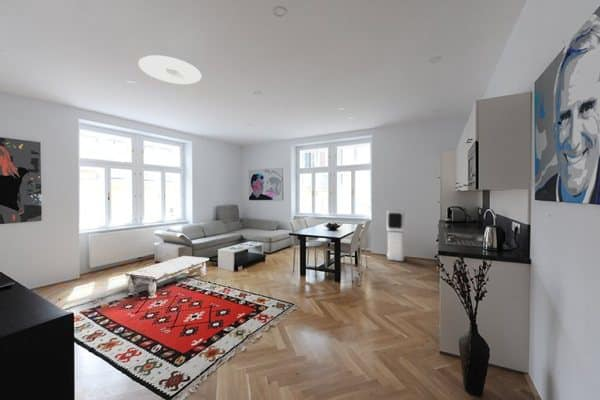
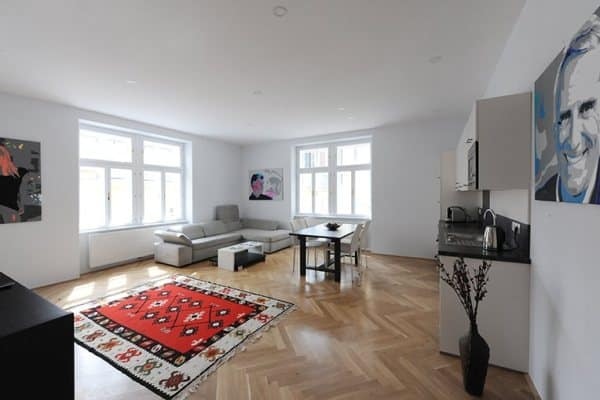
- ceiling light (171, 68)
- air purifier (396, 234)
- coffee table (171, 274)
